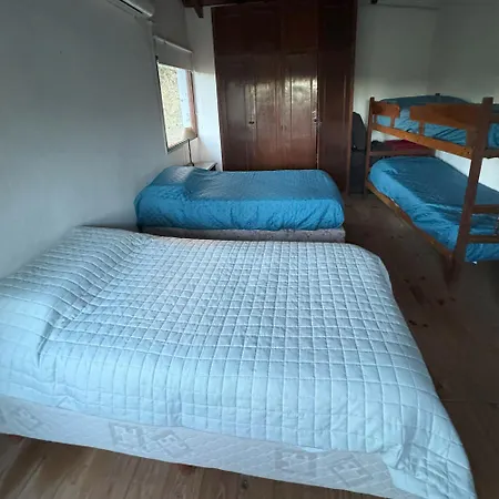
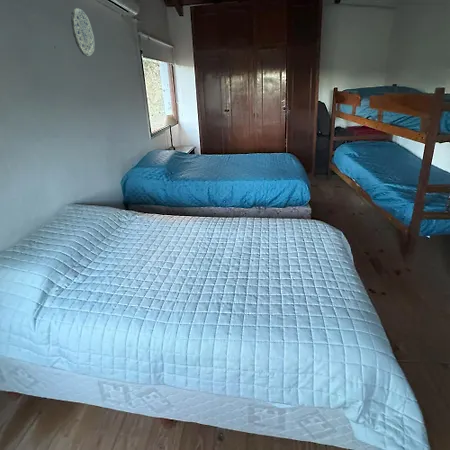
+ decorative plate (83, 32)
